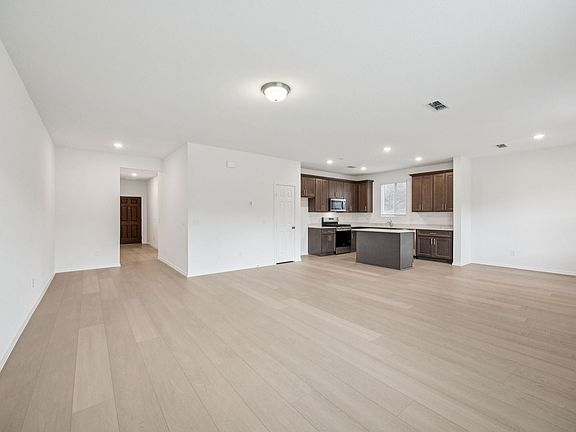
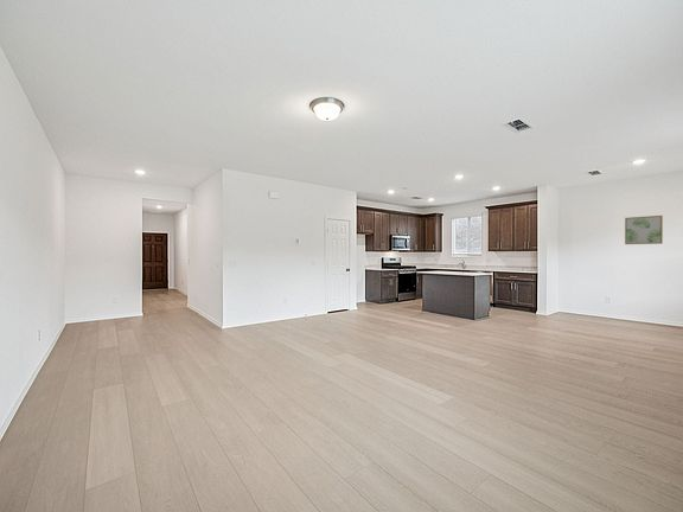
+ wall art (643, 230)
